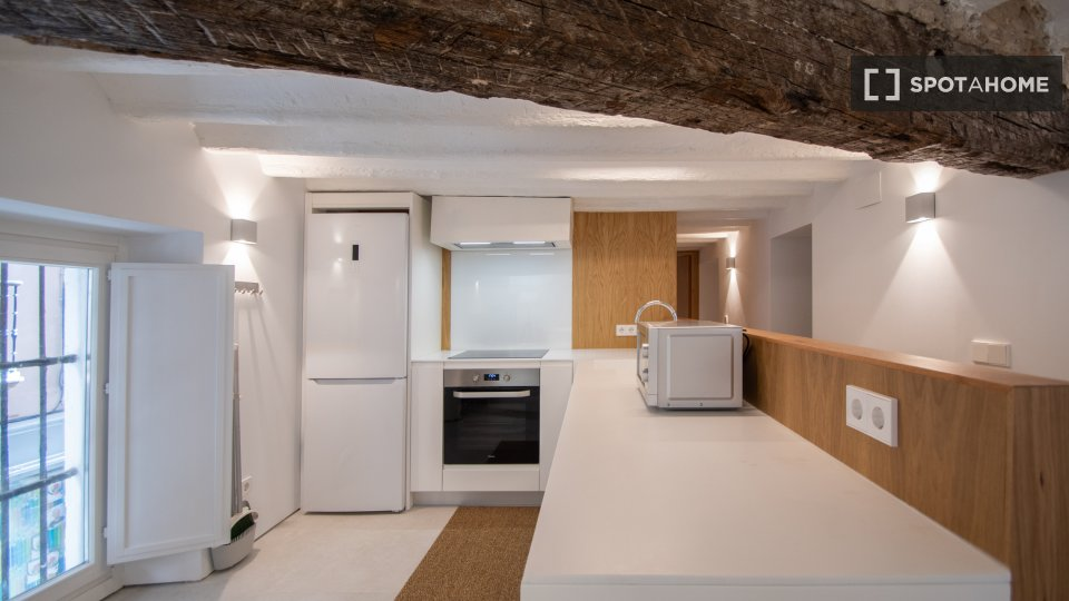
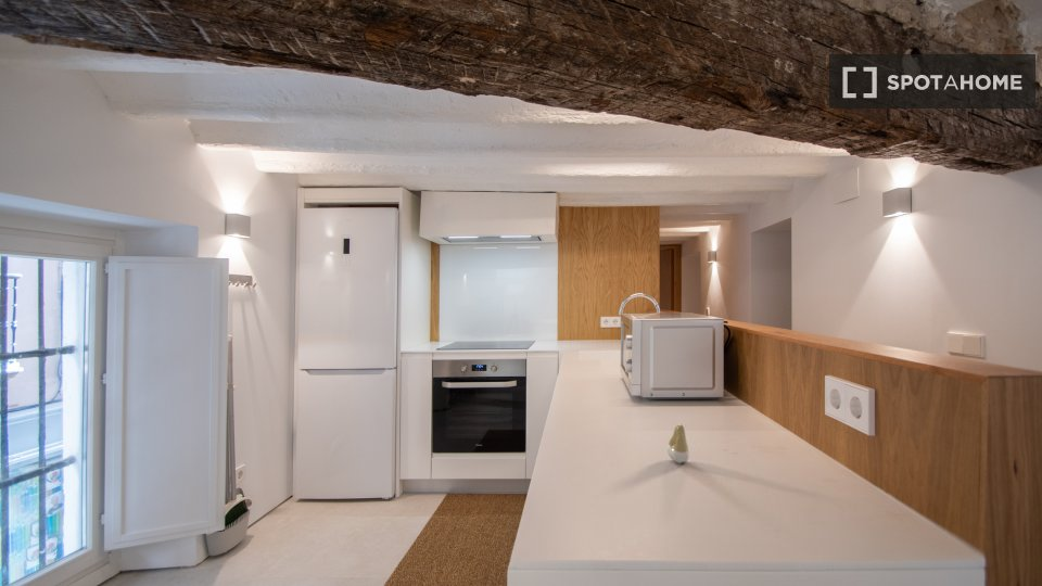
+ tooth (678, 441)
